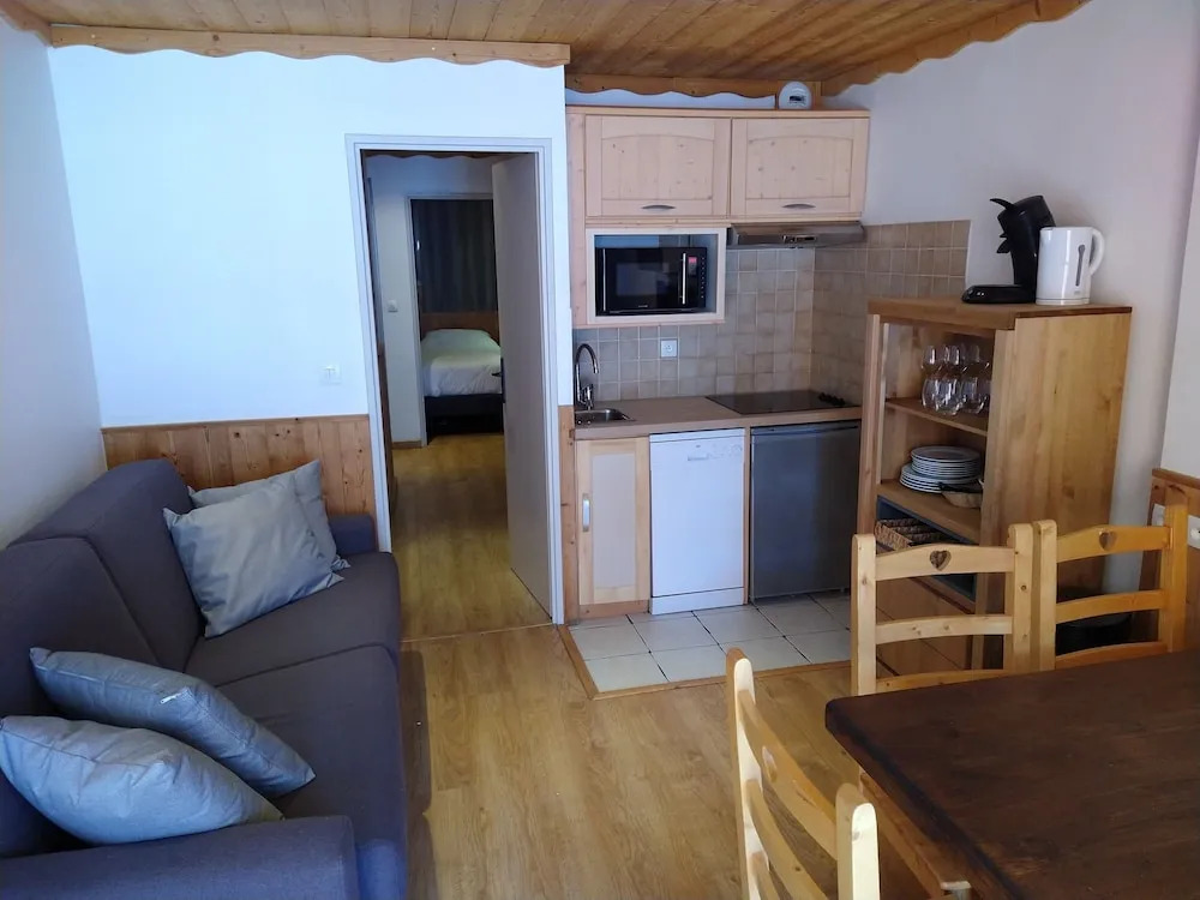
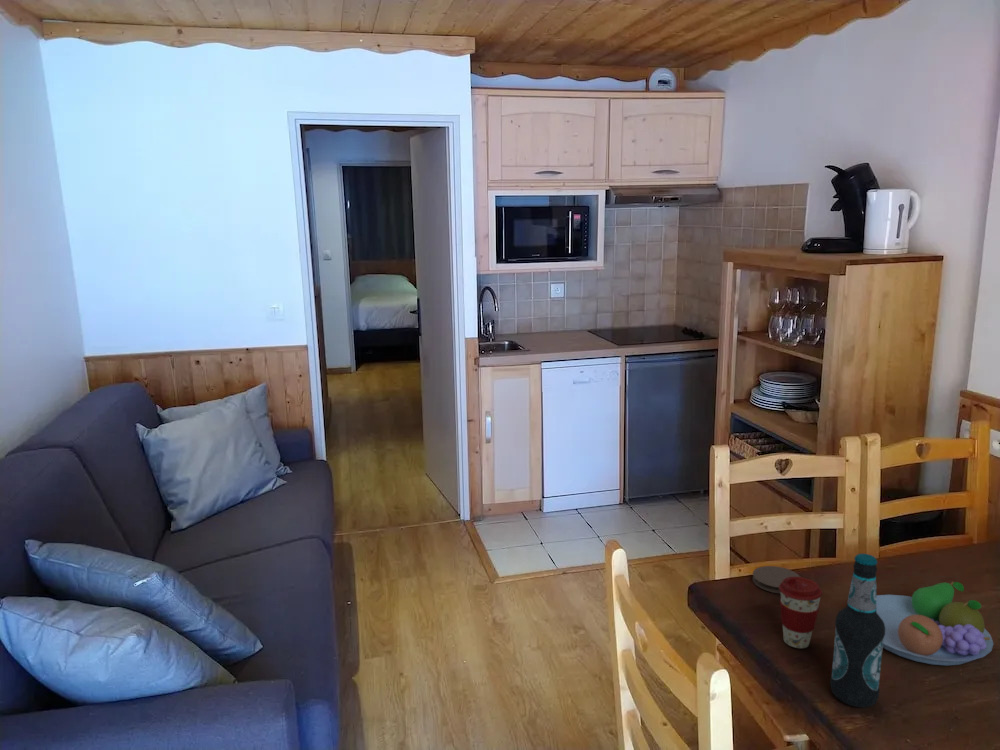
+ coffee cup (798, 612)
+ coaster (776, 579)
+ fruit bowl (924, 613)
+ bottle (859, 628)
